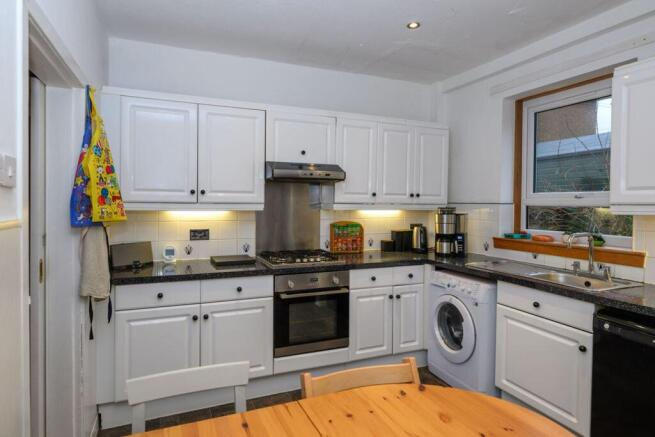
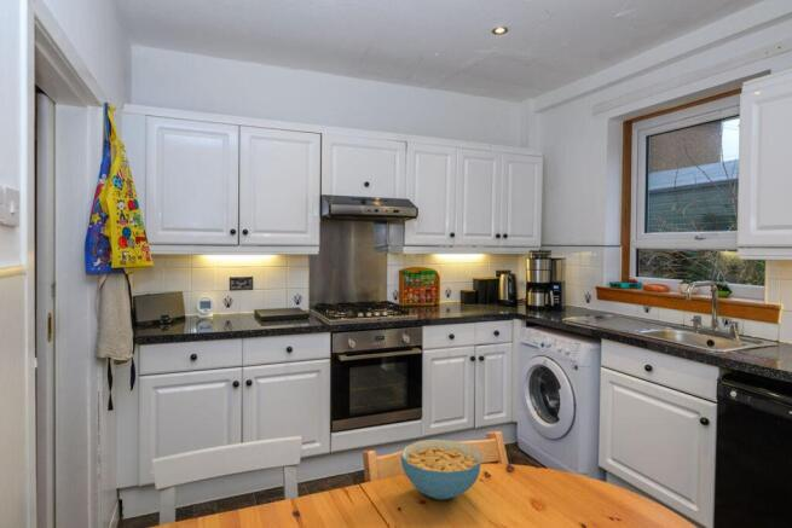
+ cereal bowl (440, 474)
